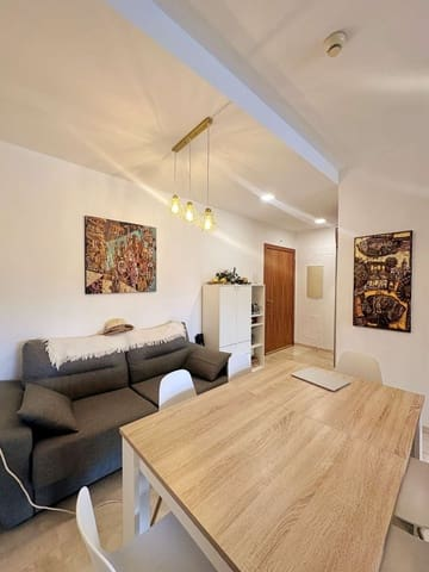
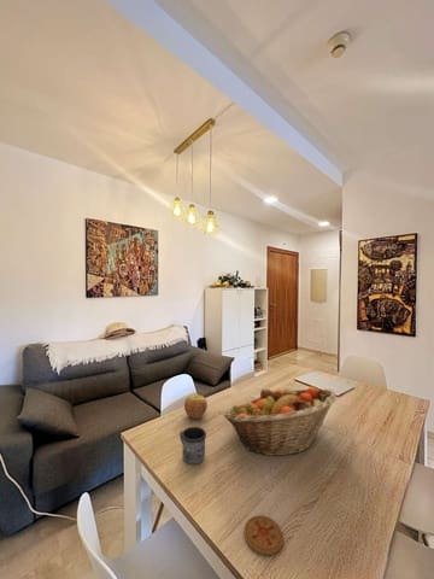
+ coaster (263, 533)
+ apple (195, 405)
+ fruit basket (280, 411)
+ mug (190, 443)
